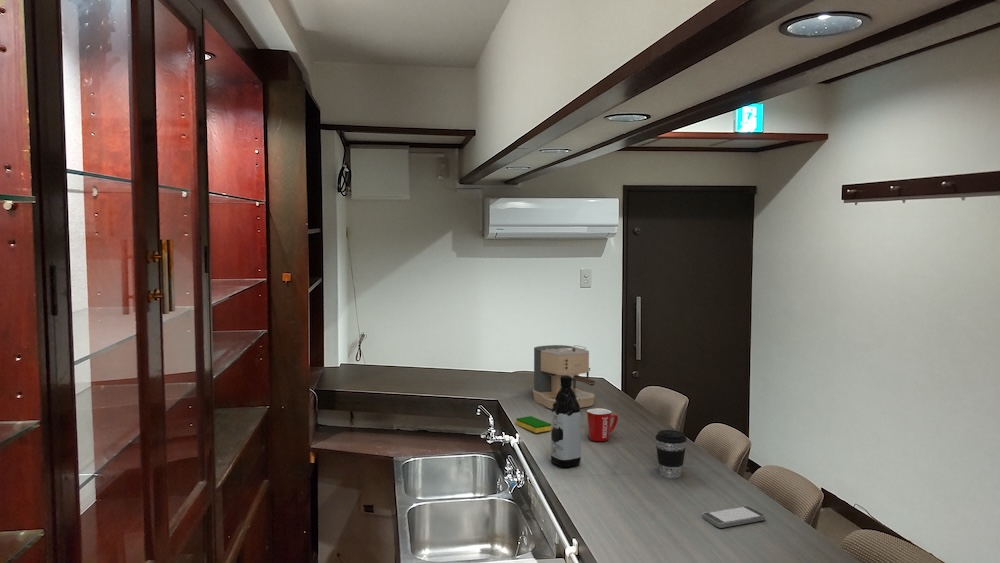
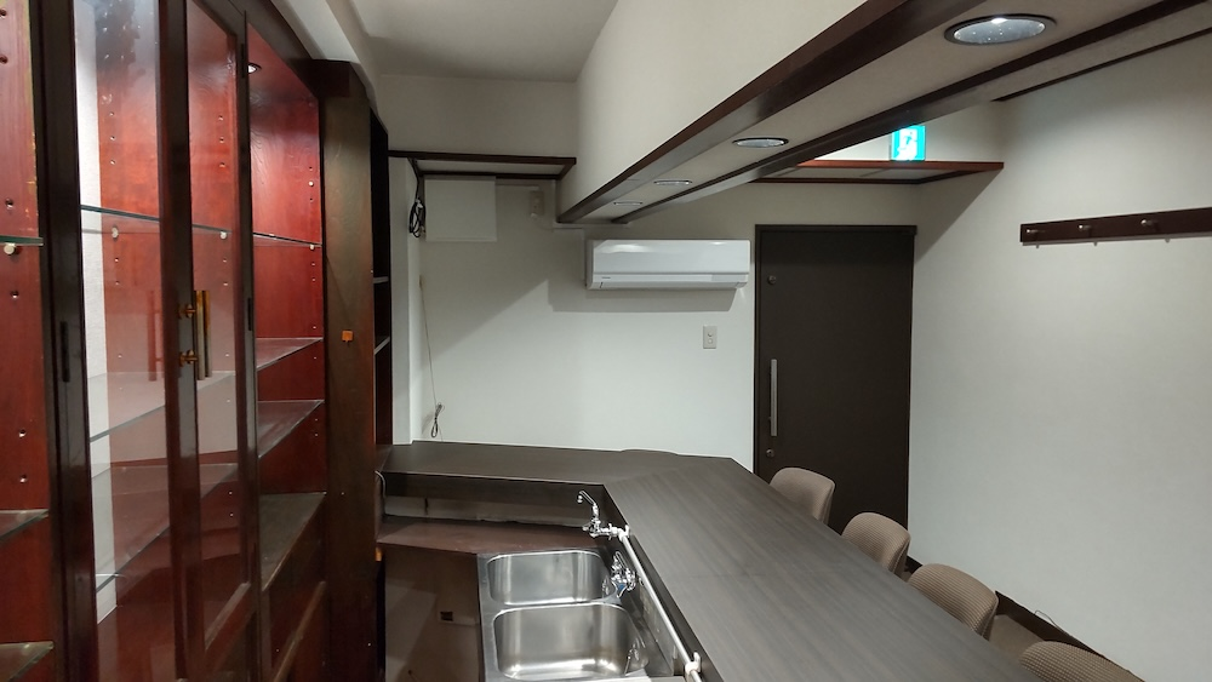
- coffee maker (566, 375)
- coffee cup (670, 454)
- smartphone (733, 516)
- mug (603, 424)
- water bottle (565, 419)
- dish sponge (533, 424)
